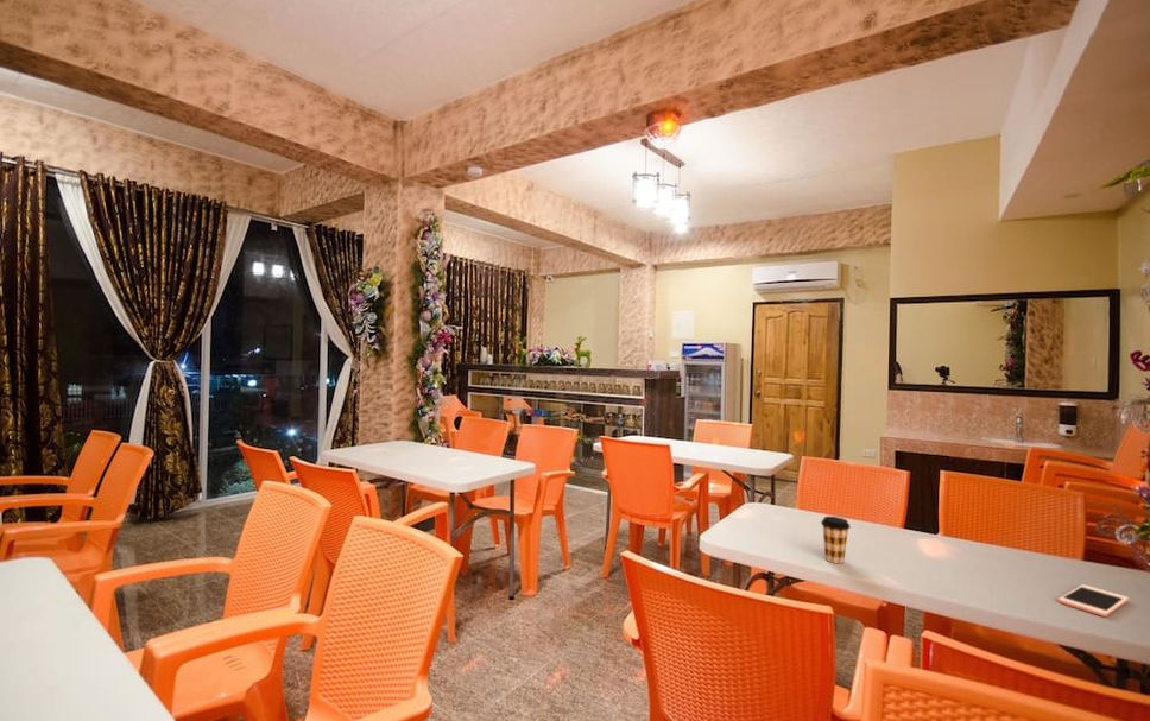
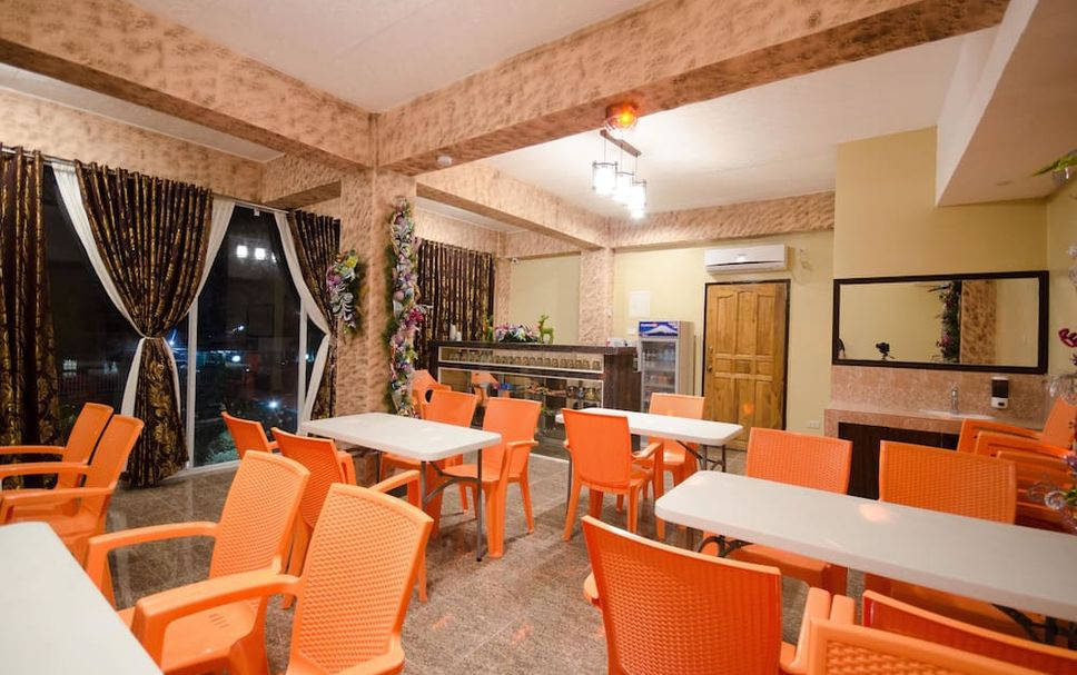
- cell phone (1093, 599)
- coffee cup (834, 539)
